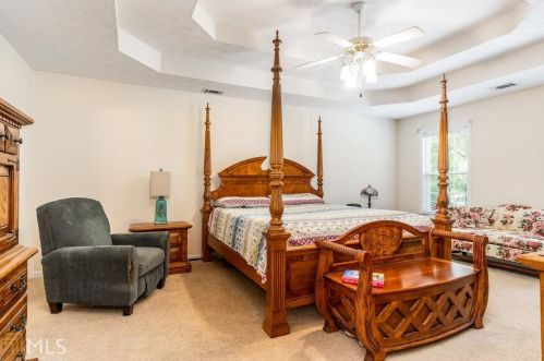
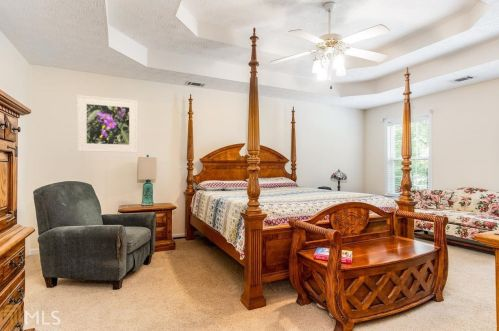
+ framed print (108, 124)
